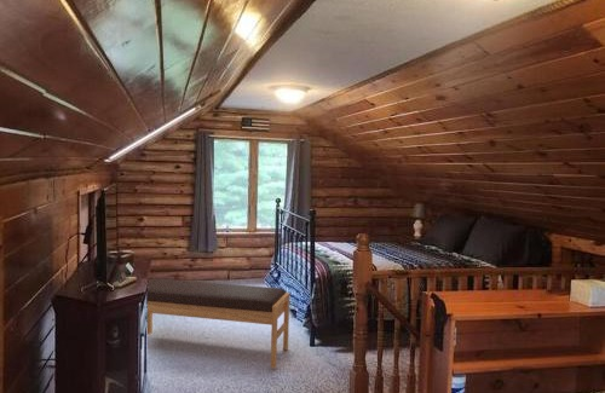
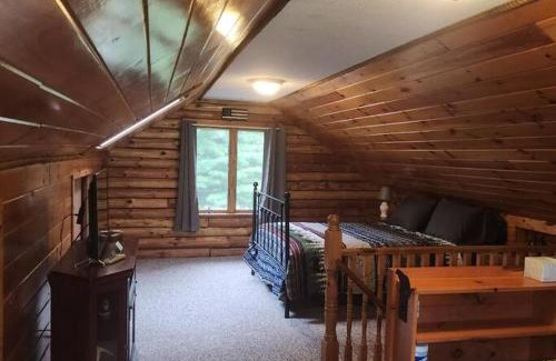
- bench (207, 317)
